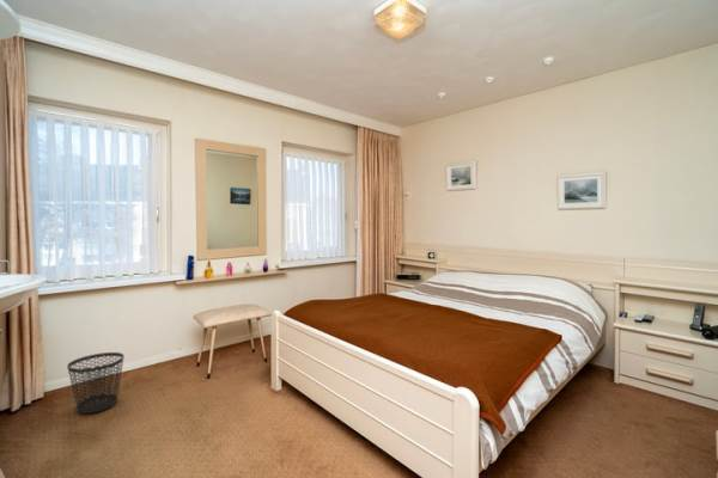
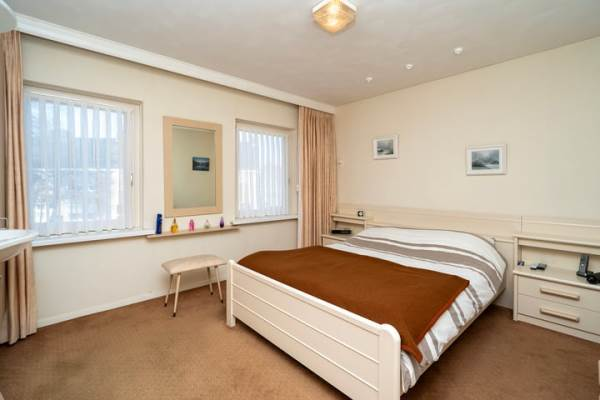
- wastebasket (97, 382)
